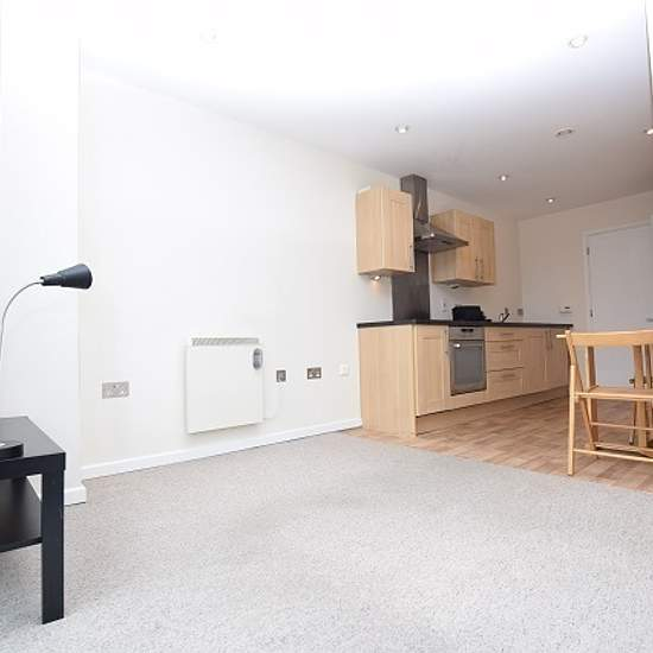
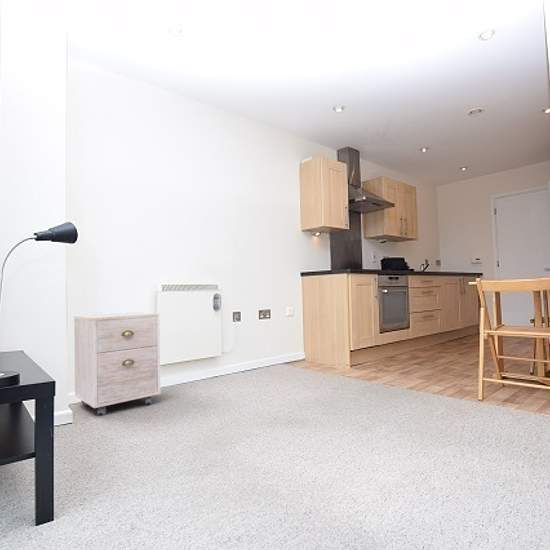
+ cabinet (117, 359)
